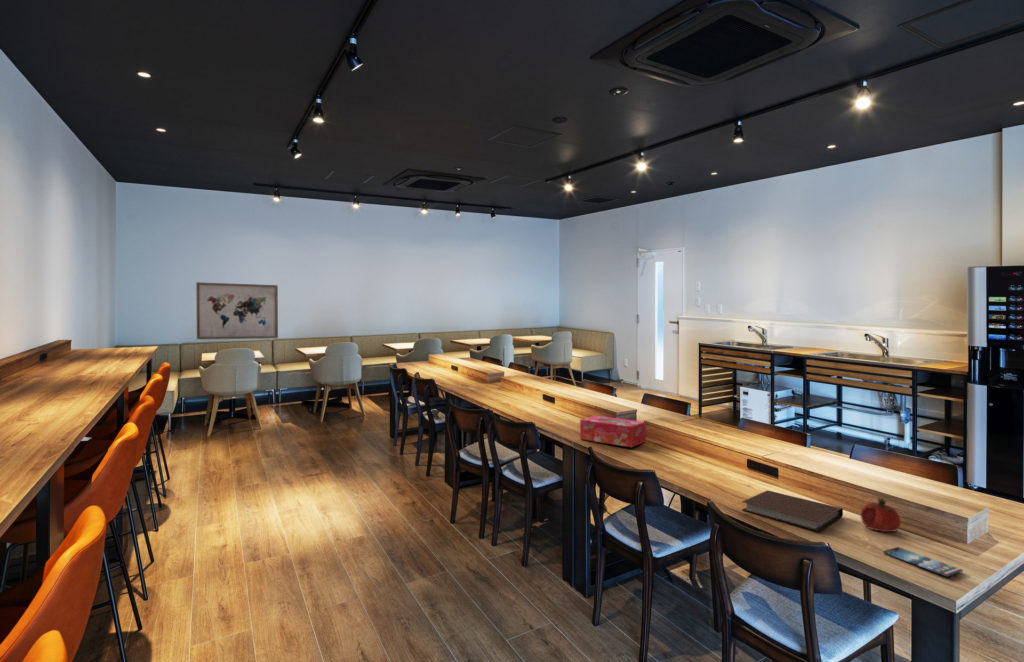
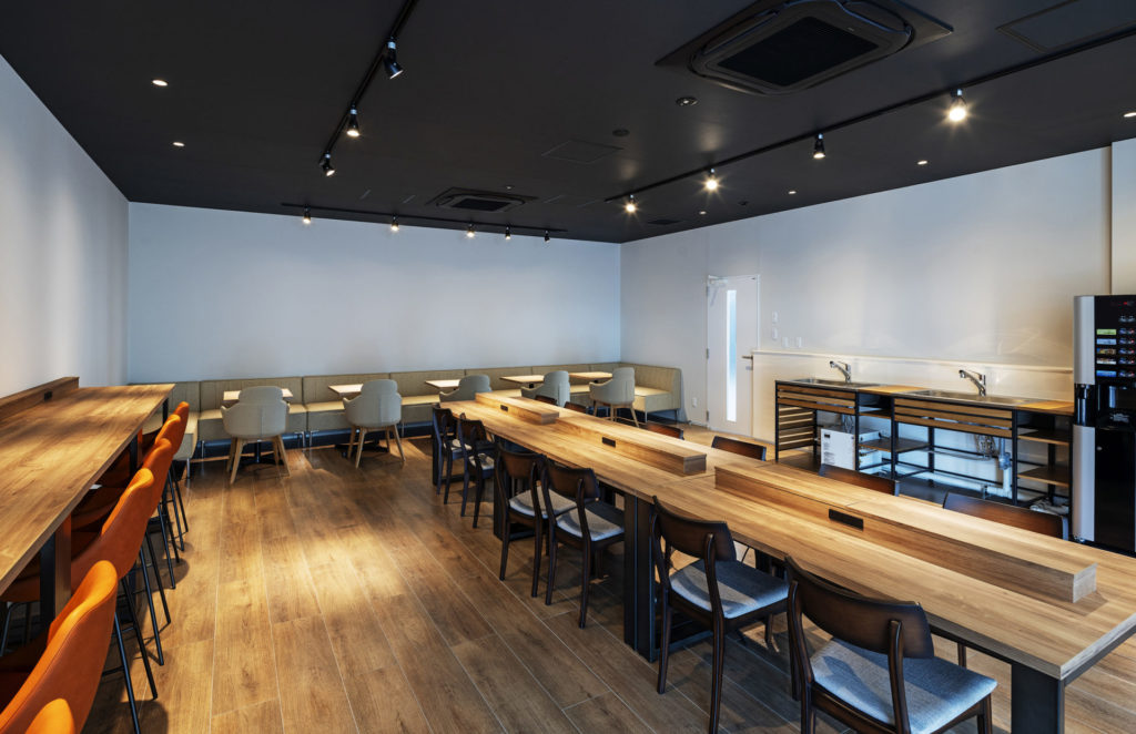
- tissue box (612, 430)
- fruit (880, 512)
- notebook (791, 508)
- smartphone (921, 561)
- wall art (238, 311)
